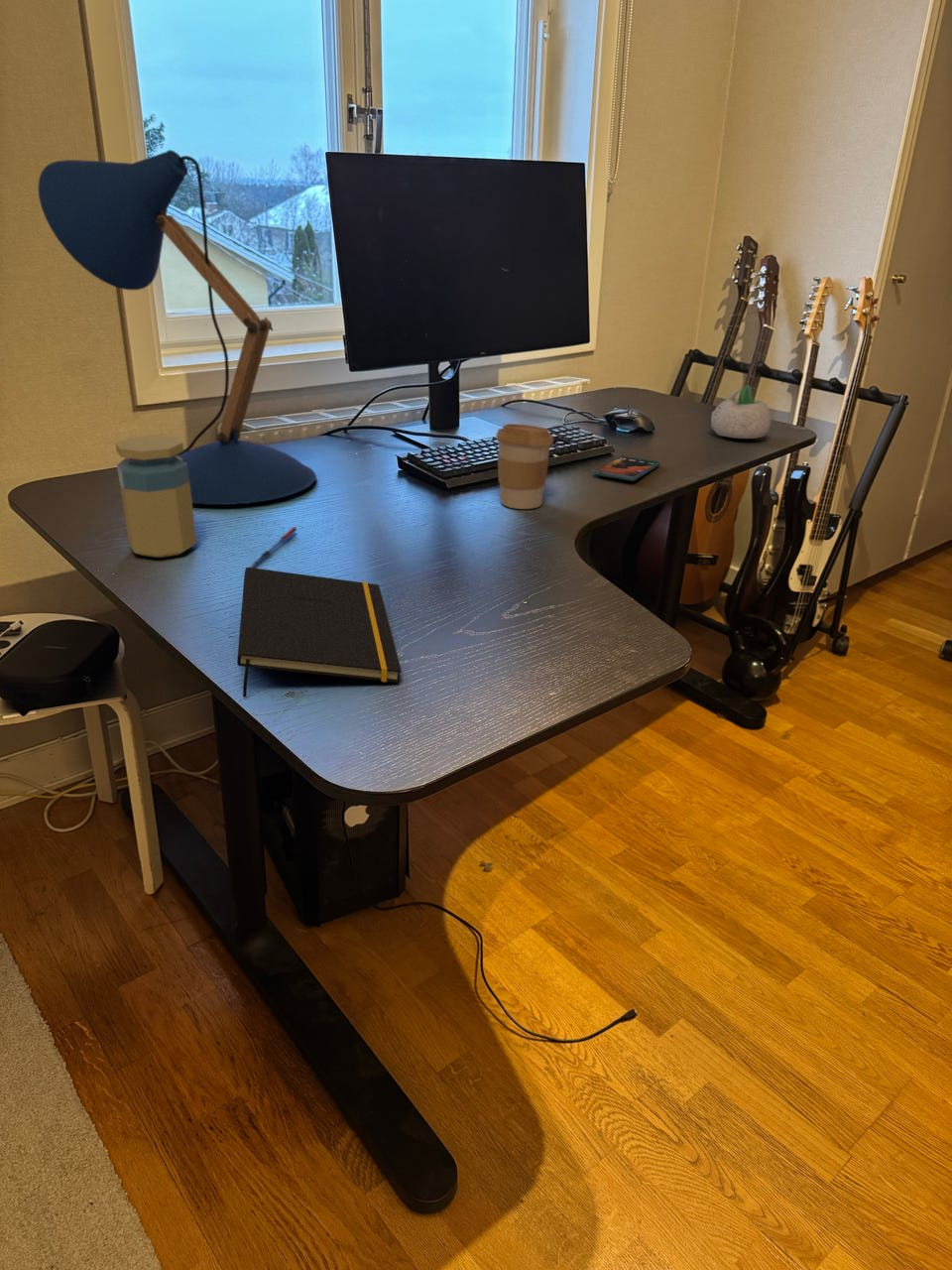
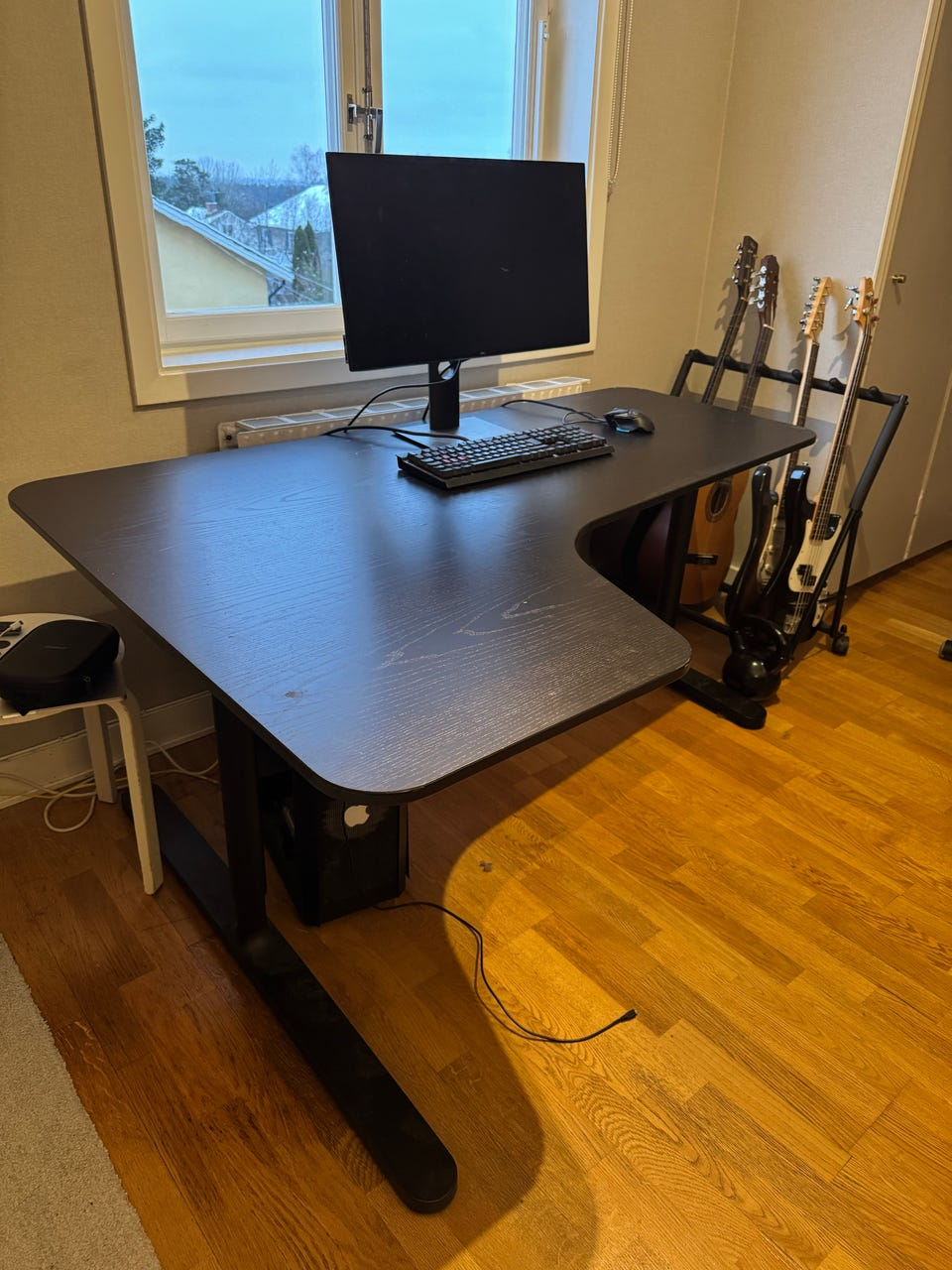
- coffee cup (523, 463)
- jar (157, 497)
- notepad (316, 620)
- pen (274, 546)
- smartphone (627, 467)
- succulent planter (742, 412)
- desk lamp (212, 319)
